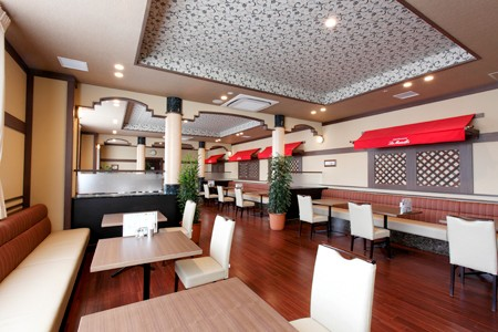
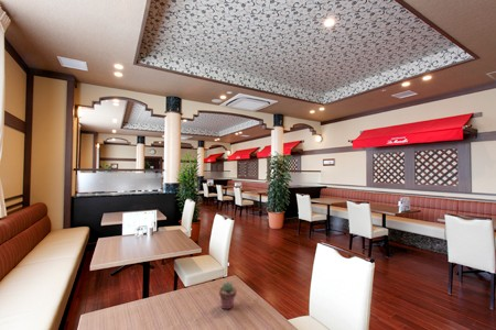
+ potted succulent (227, 294)
